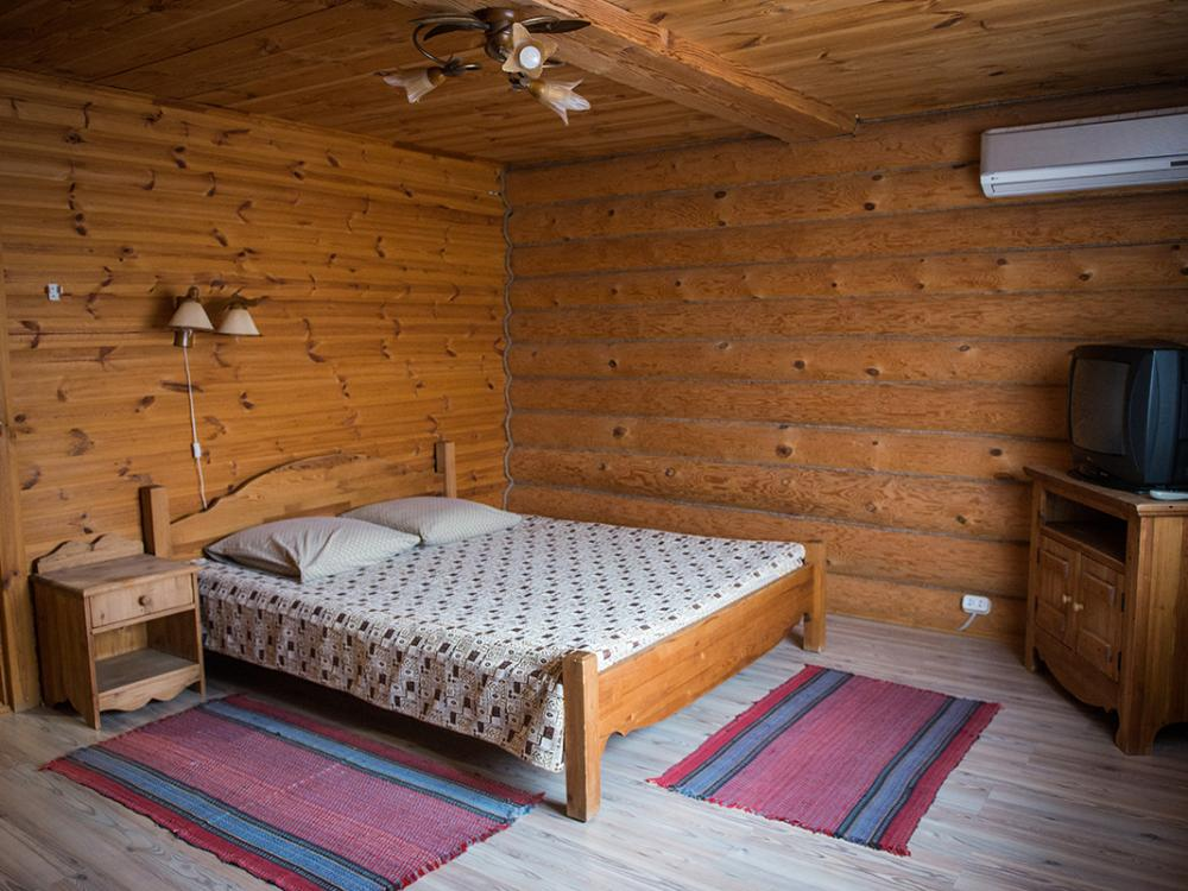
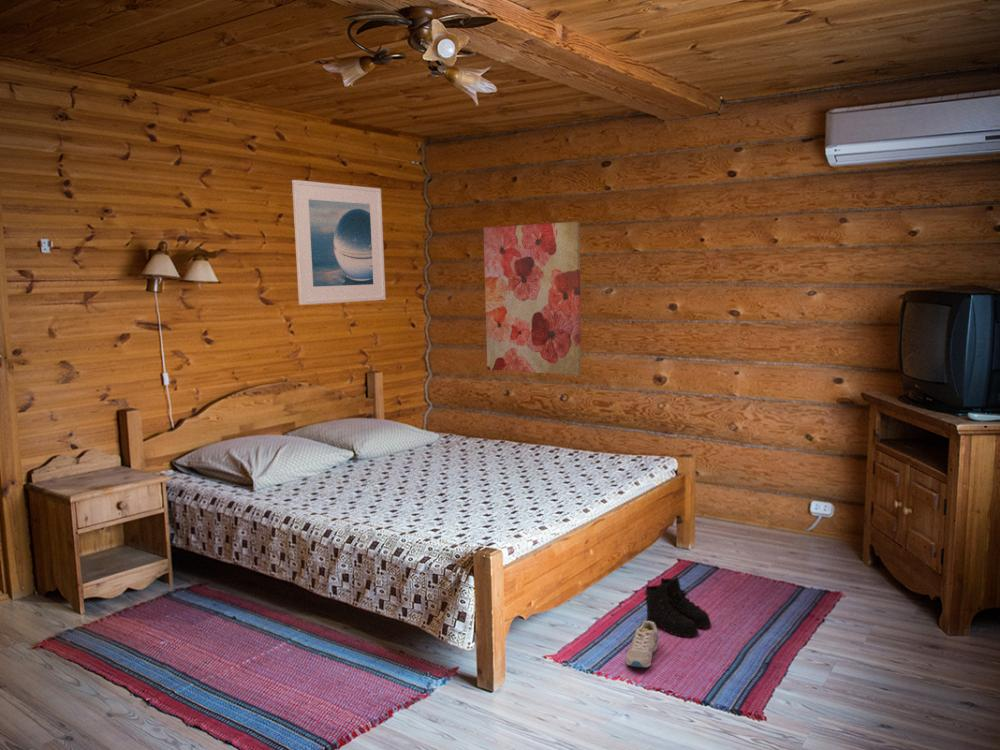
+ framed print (341, 243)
+ wall art (531, 299)
+ sneaker (643, 645)
+ boots (677, 603)
